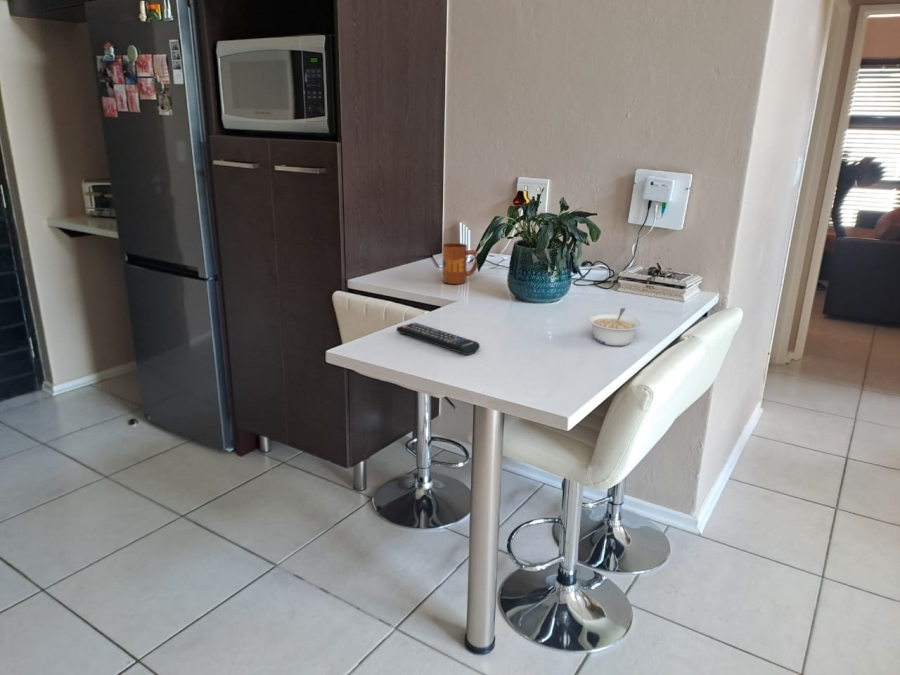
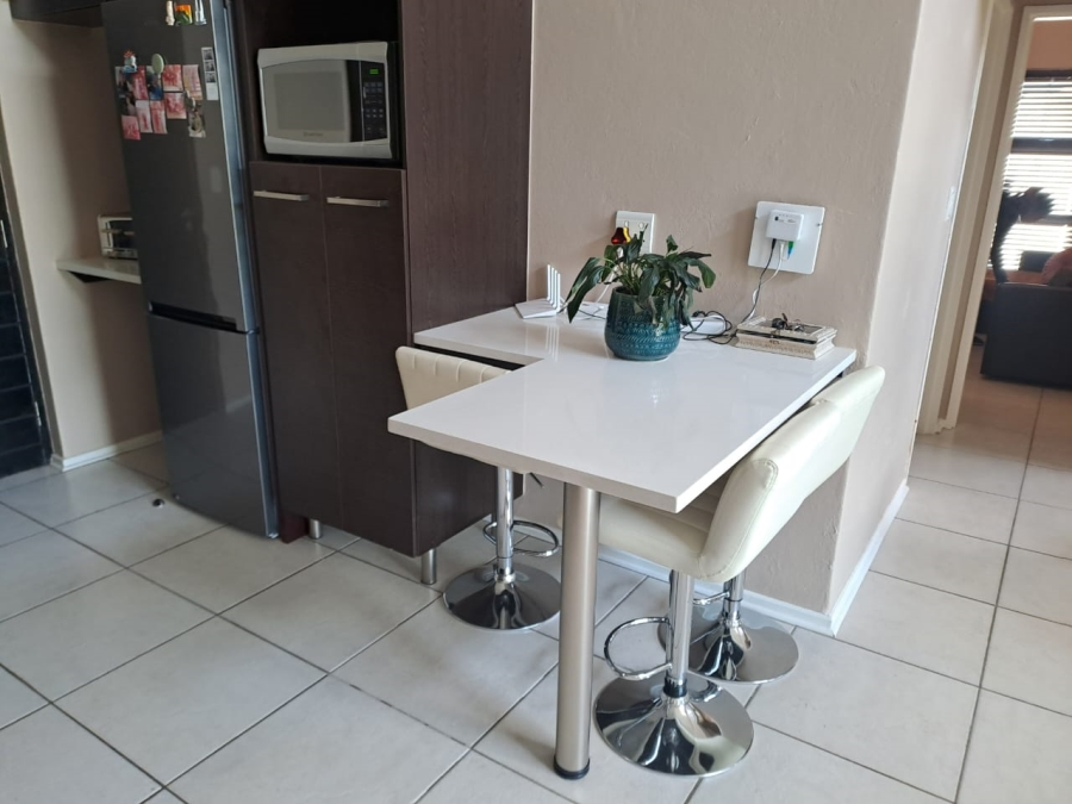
- remote control (436, 337)
- mug (460, 263)
- legume (612, 328)
